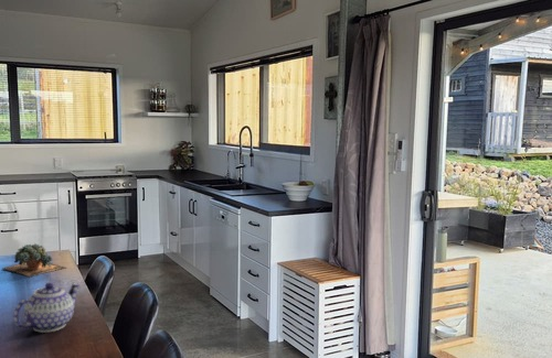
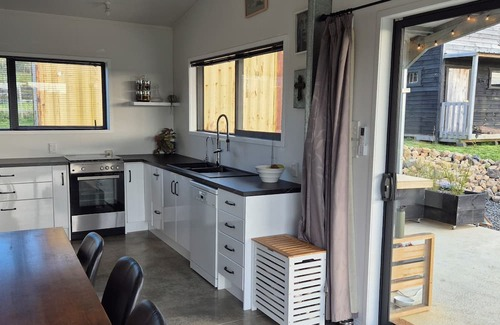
- succulent plant (34, 256)
- teapot (49, 304)
